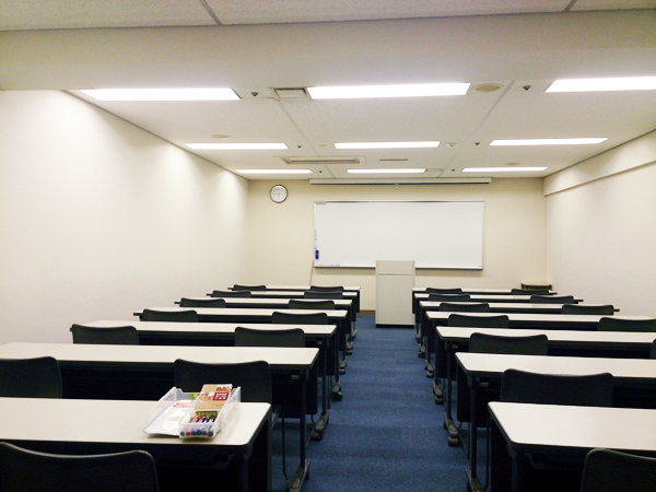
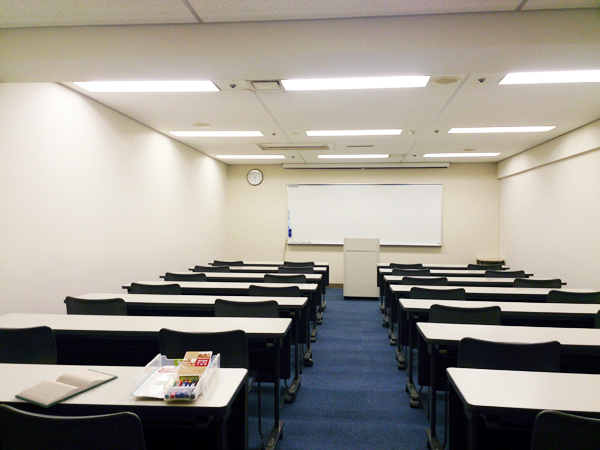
+ hardback book (69, 384)
